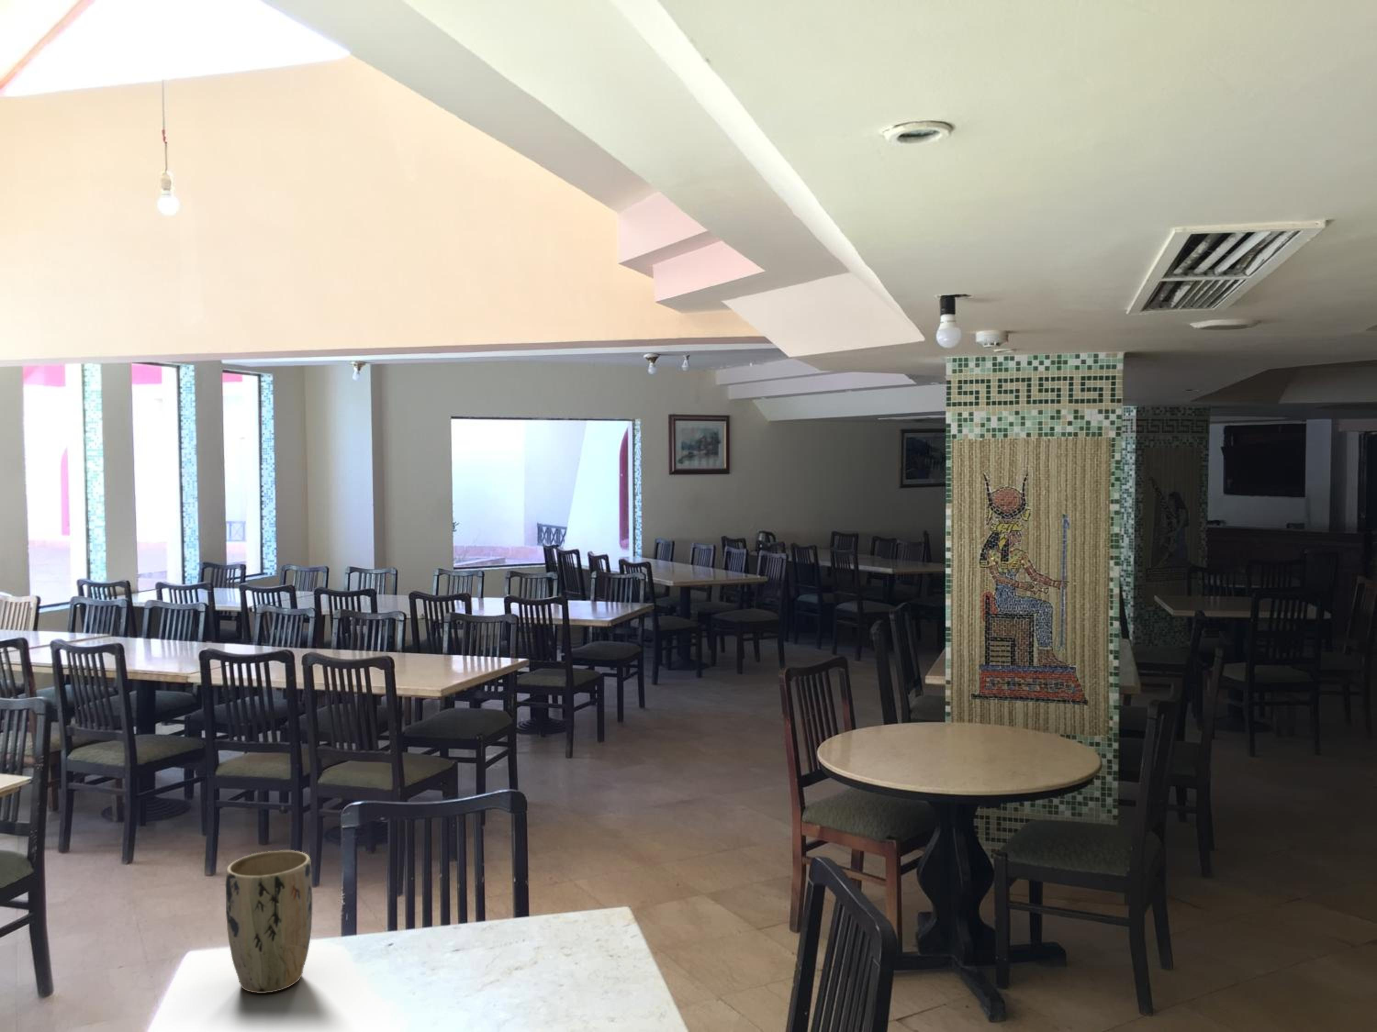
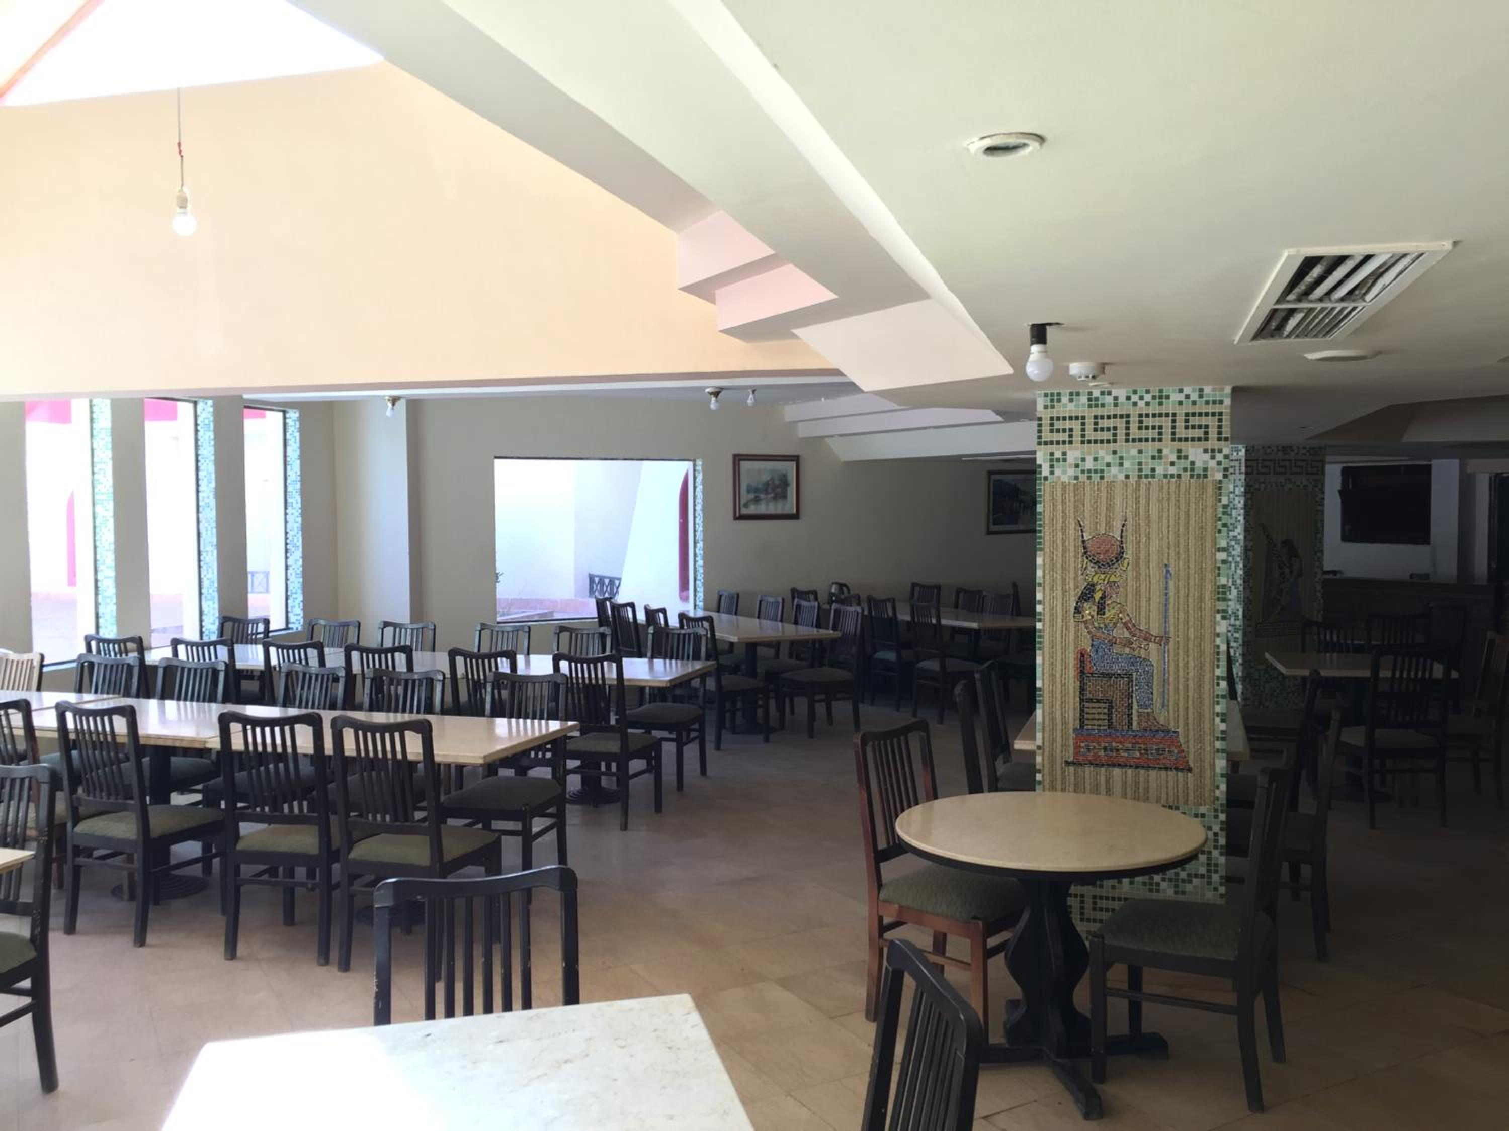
- plant pot (269, 921)
